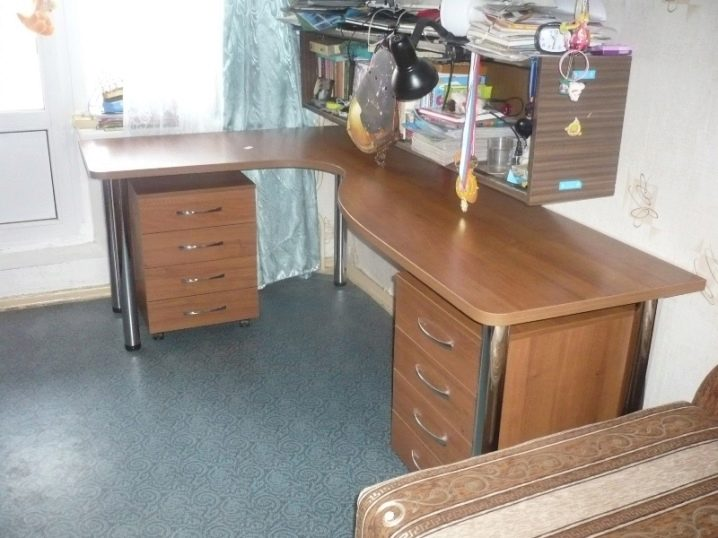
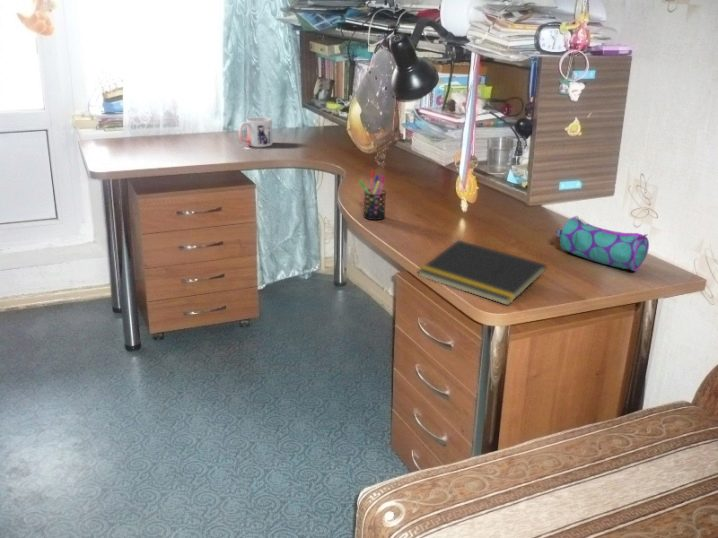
+ pencil case (602, 242)
+ notepad (481, 270)
+ pen holder (372, 194)
+ mug (255, 132)
